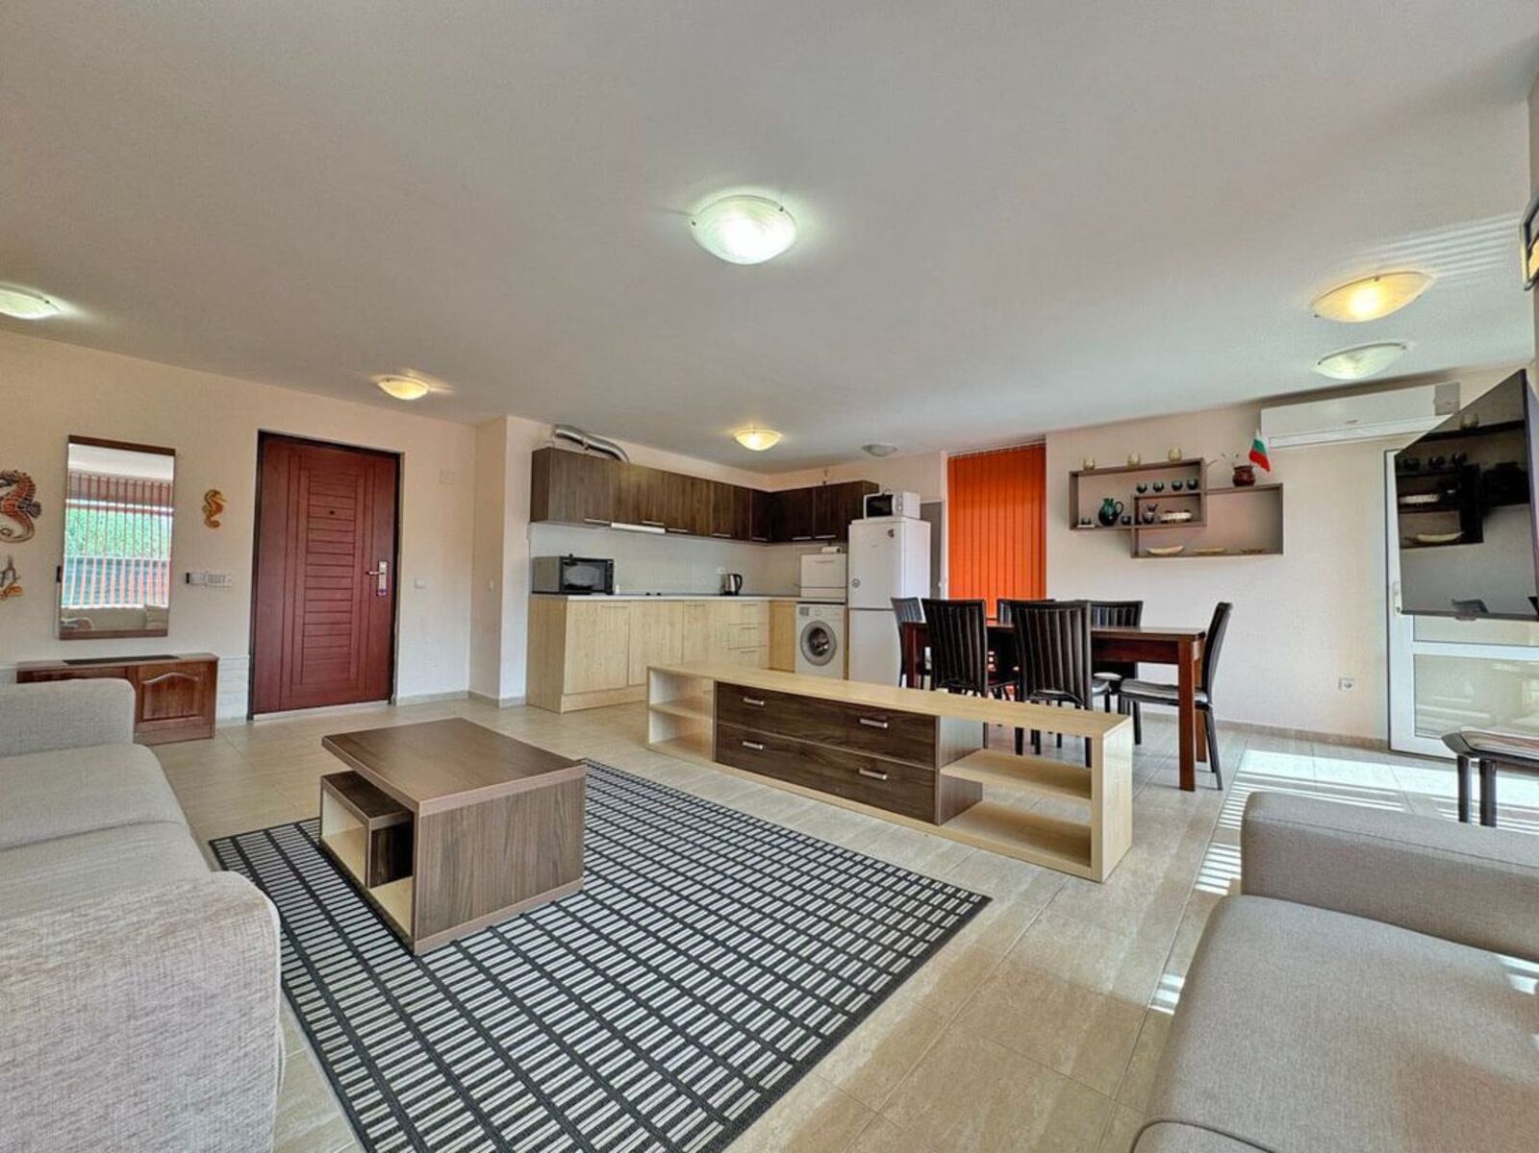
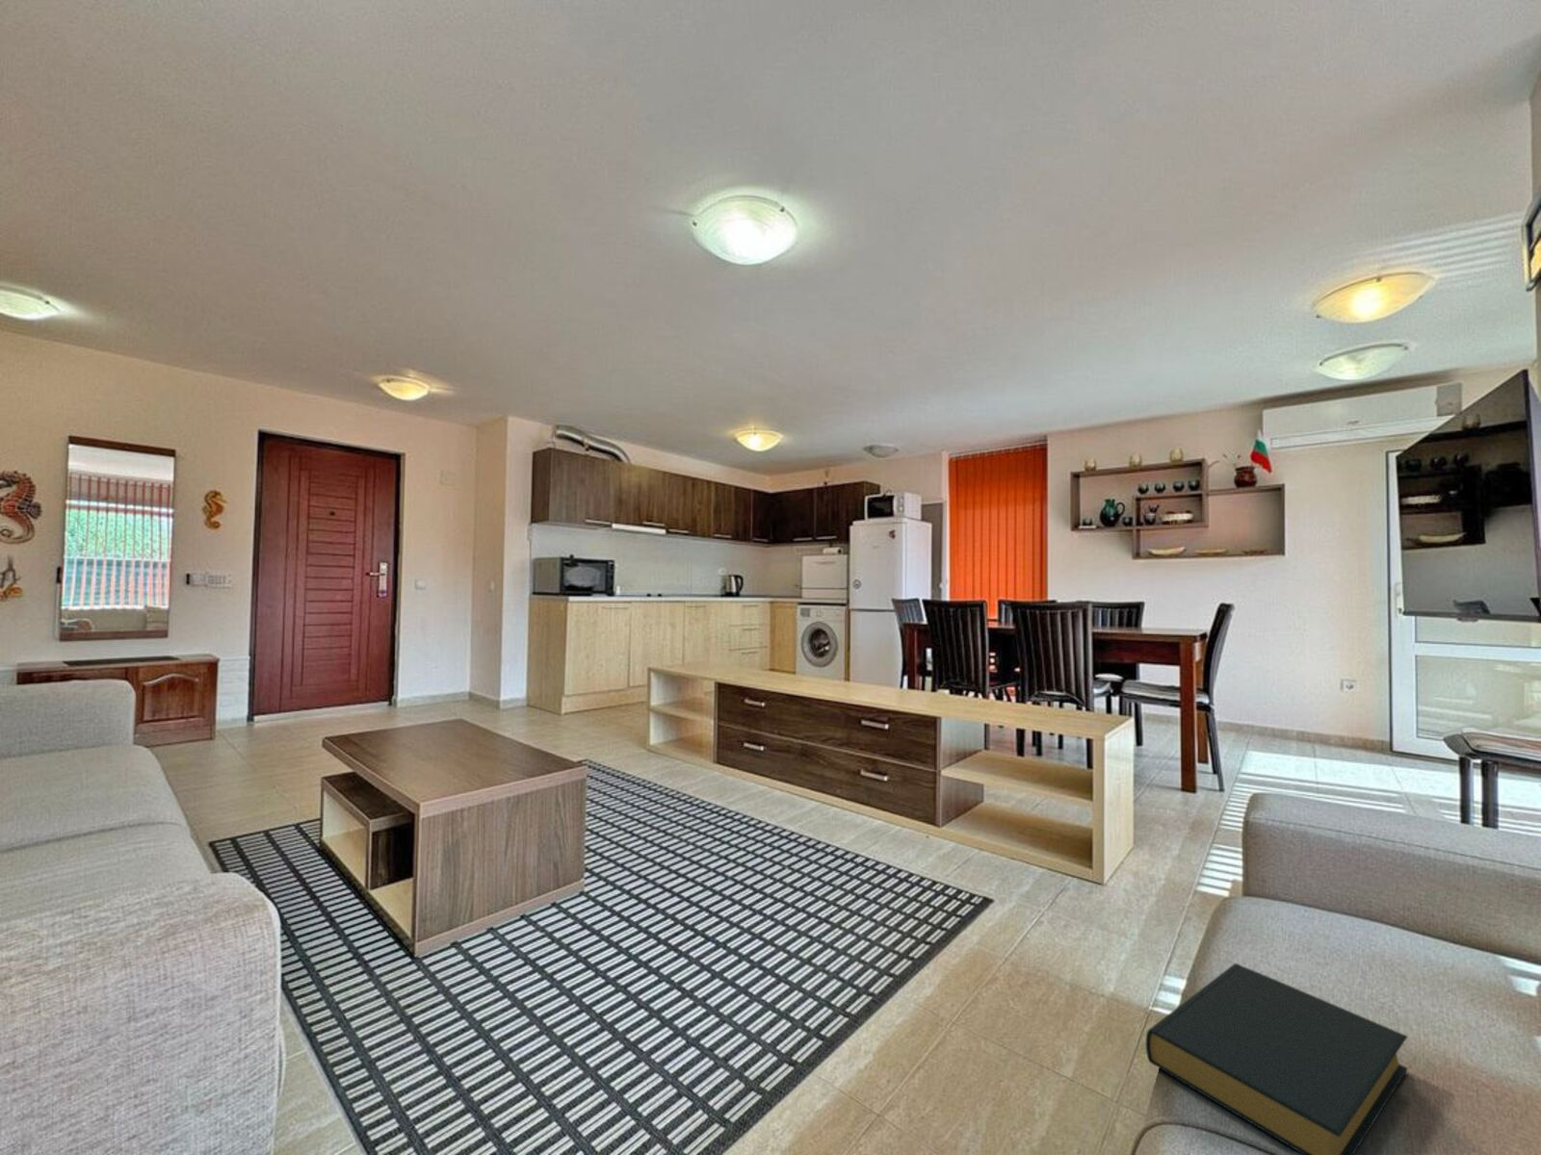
+ hardback book (1275, 1048)
